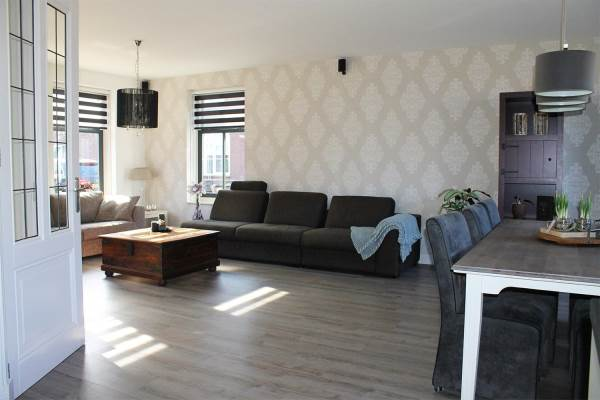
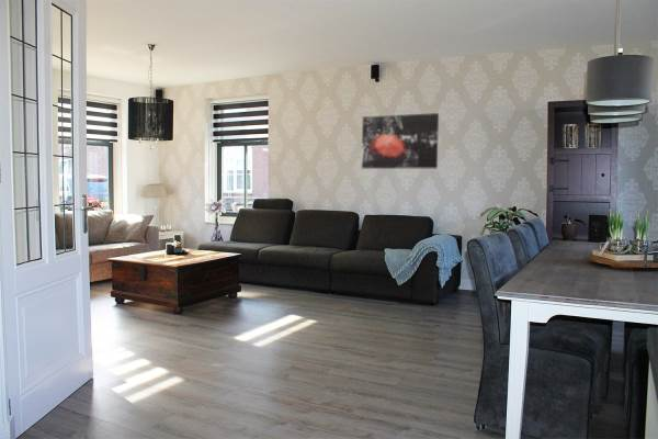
+ wall art (398, 142)
